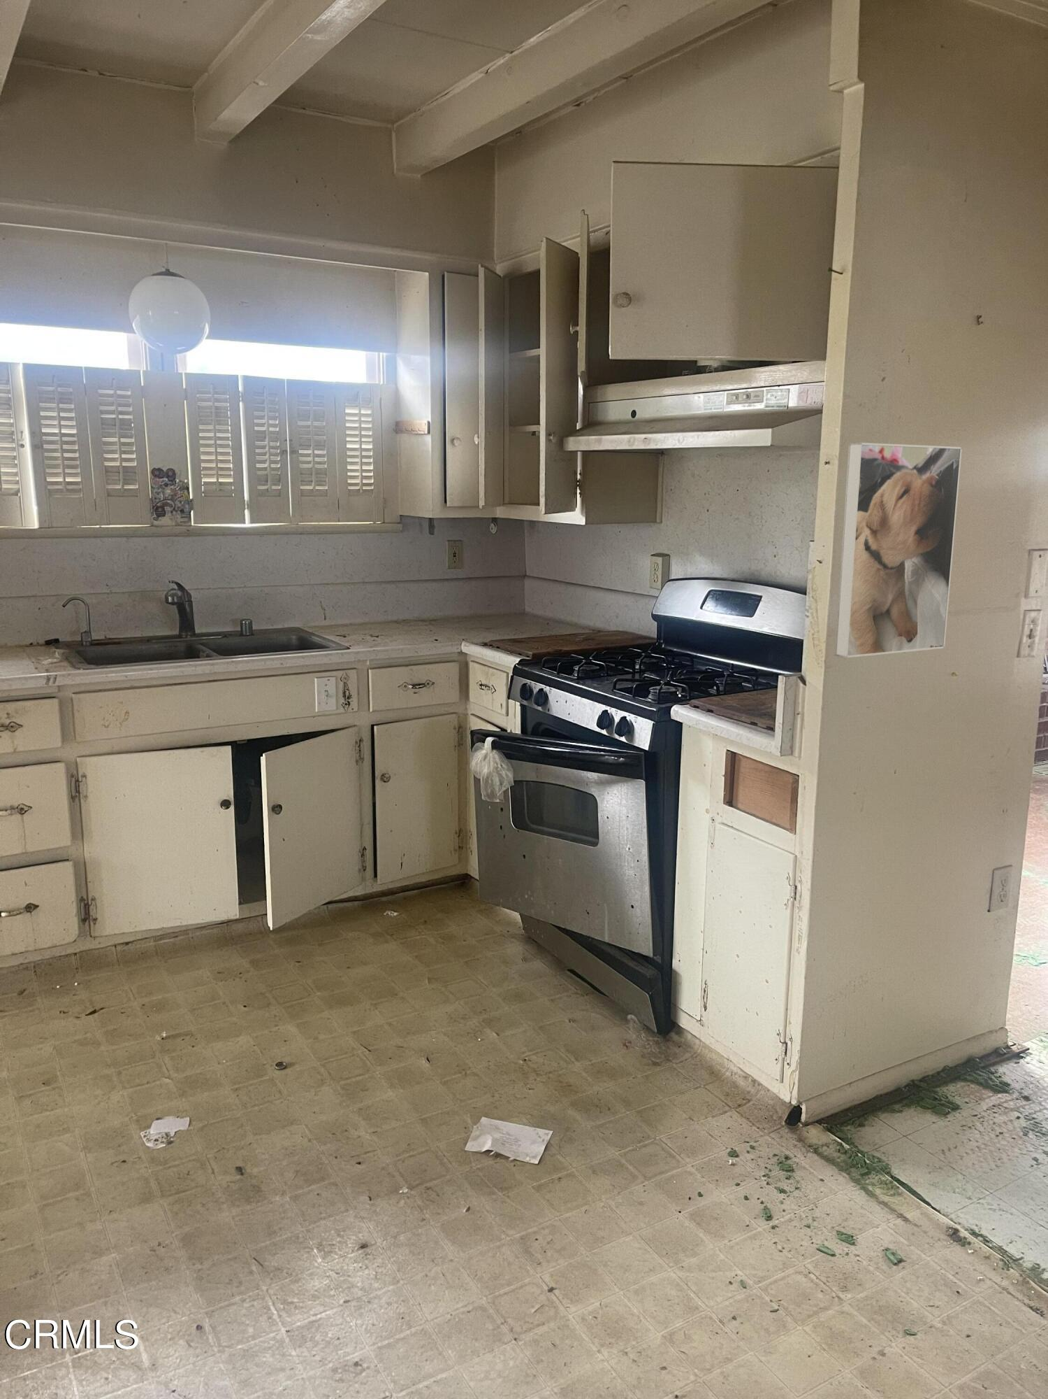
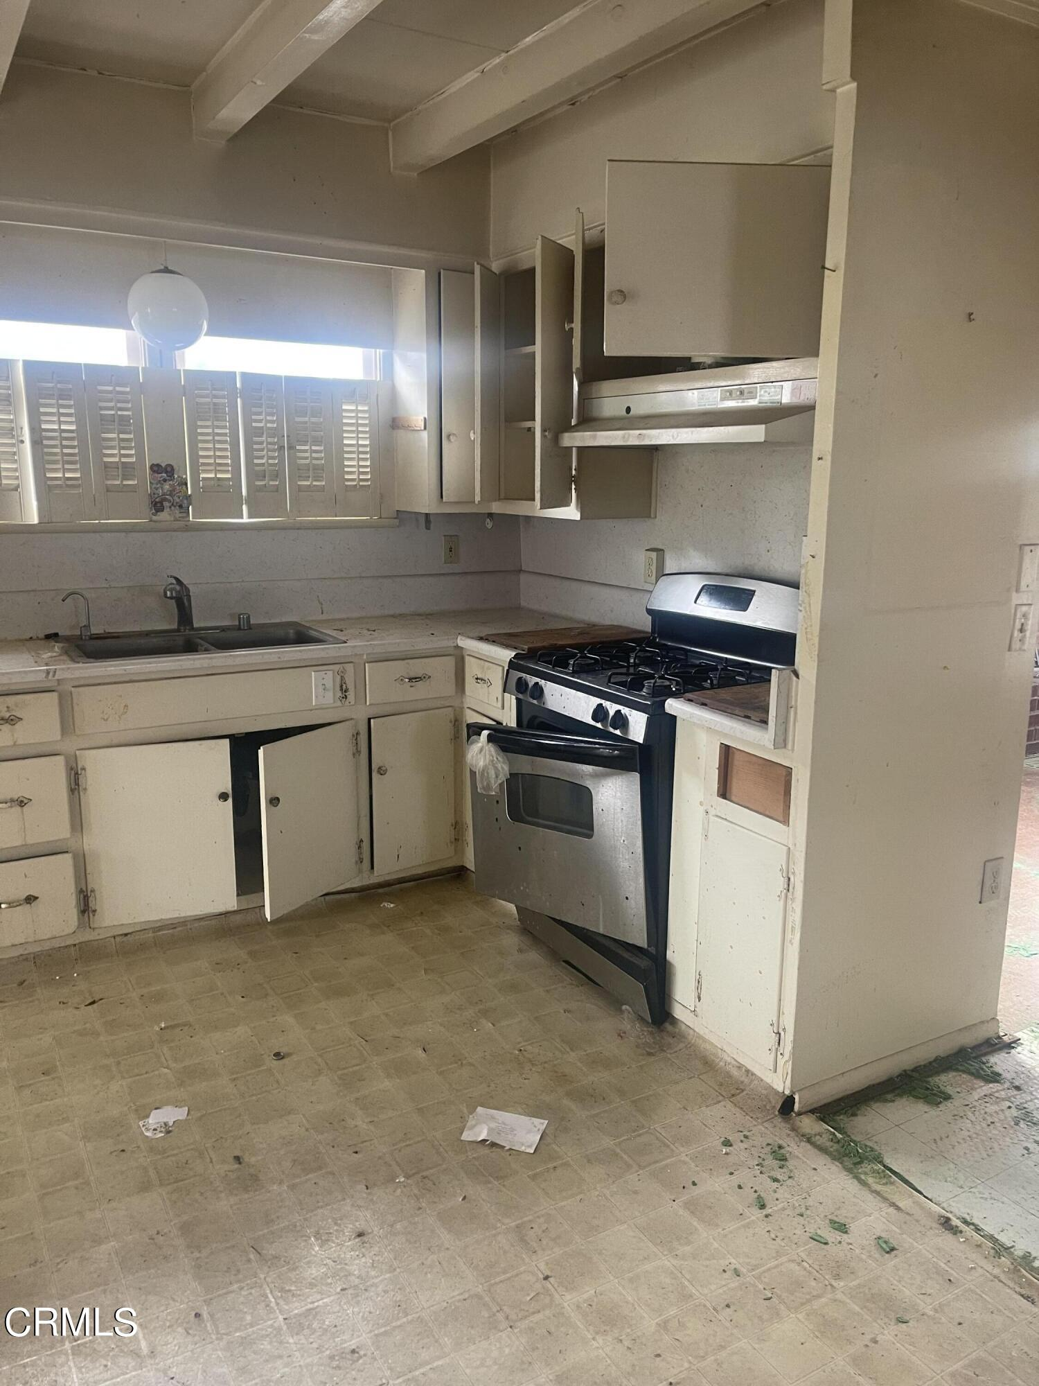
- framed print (898, 551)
